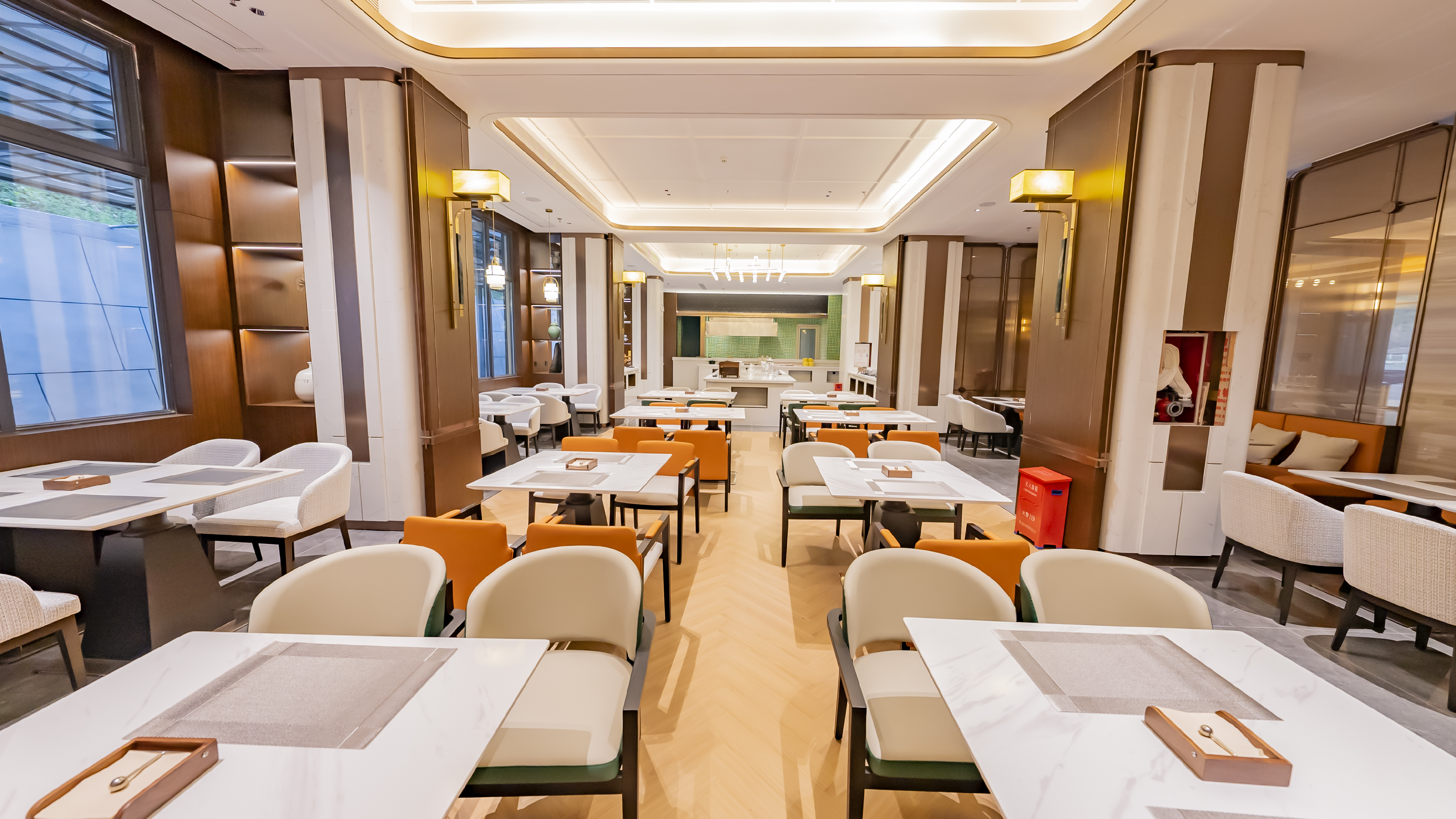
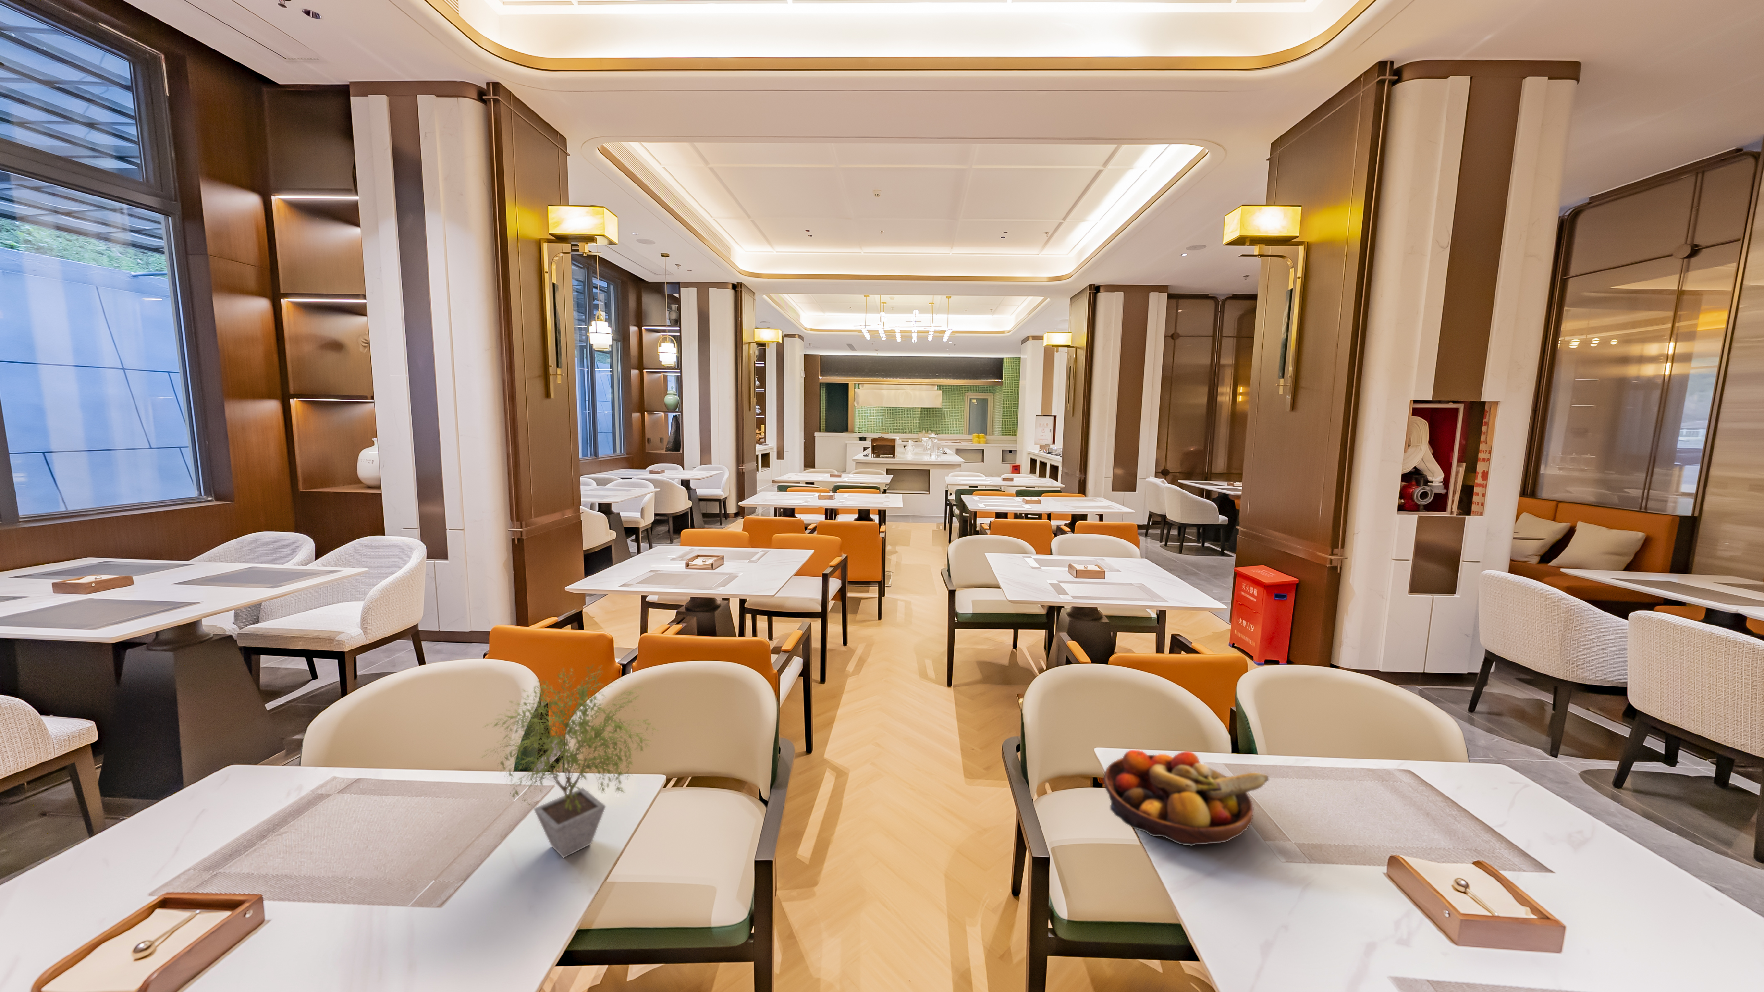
+ potted plant (572, 750)
+ fruit bowl (1176, 782)
